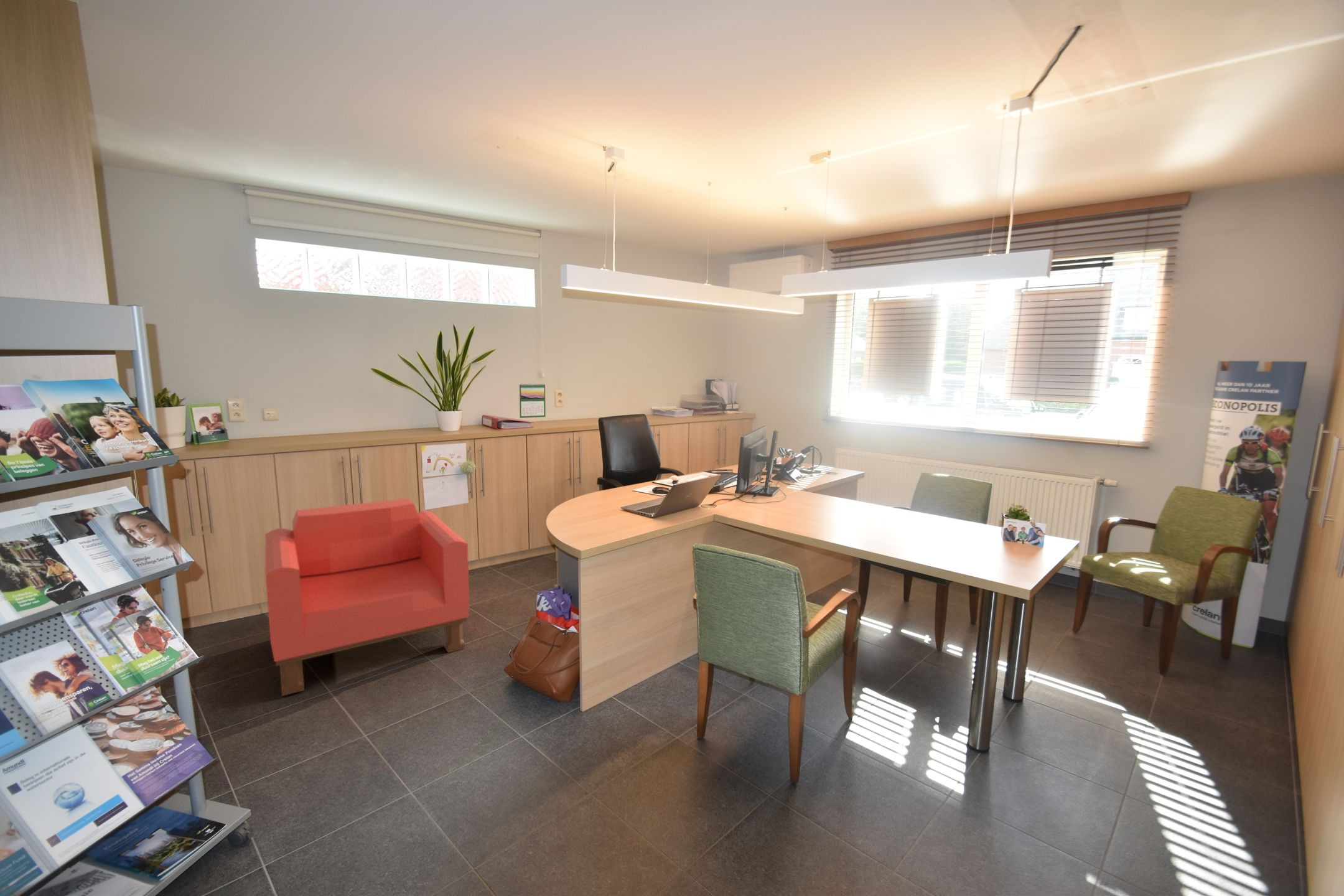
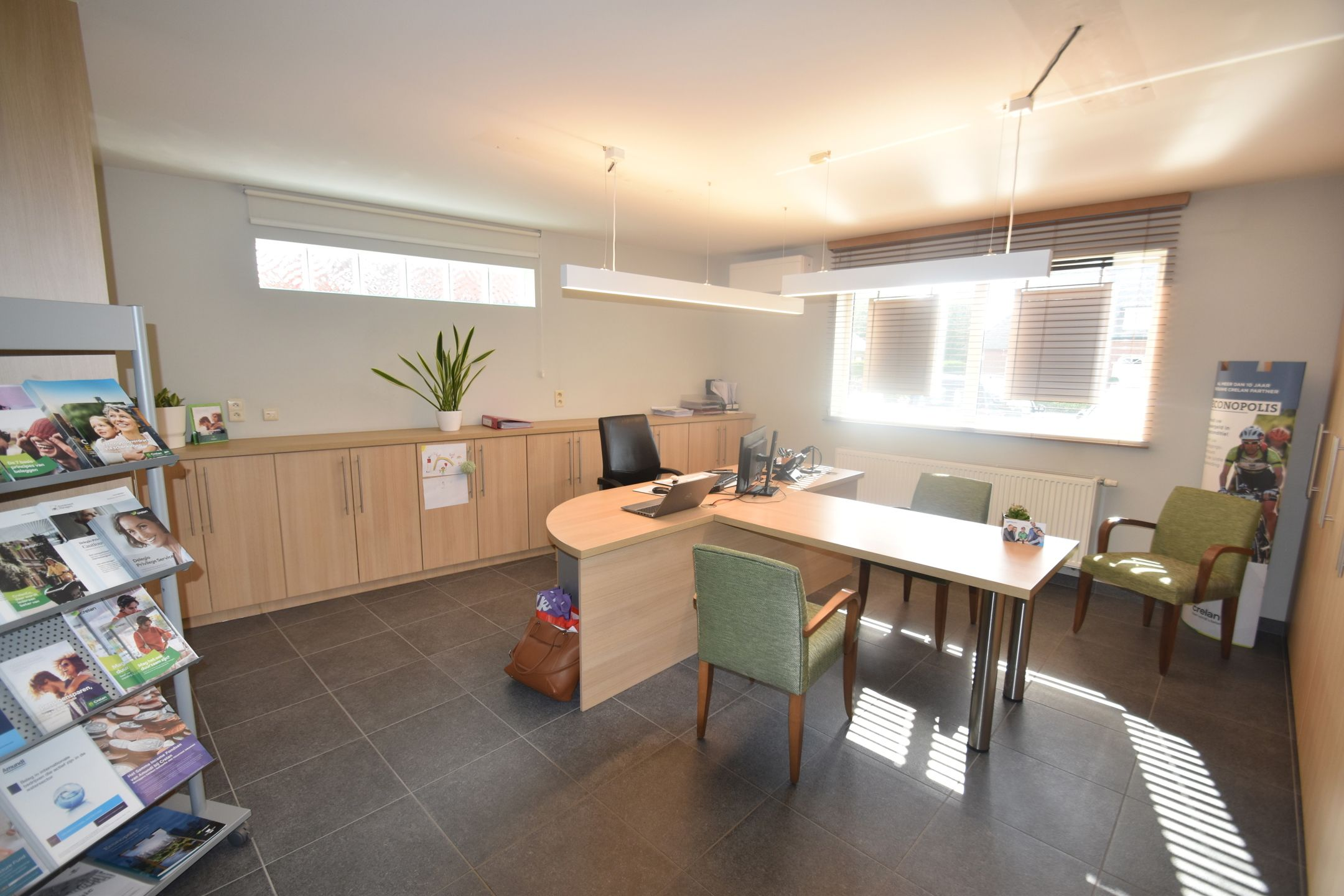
- calendar (532, 400)
- armchair (367, 581)
